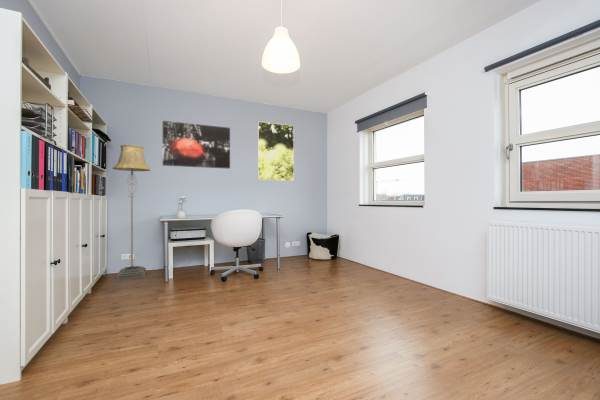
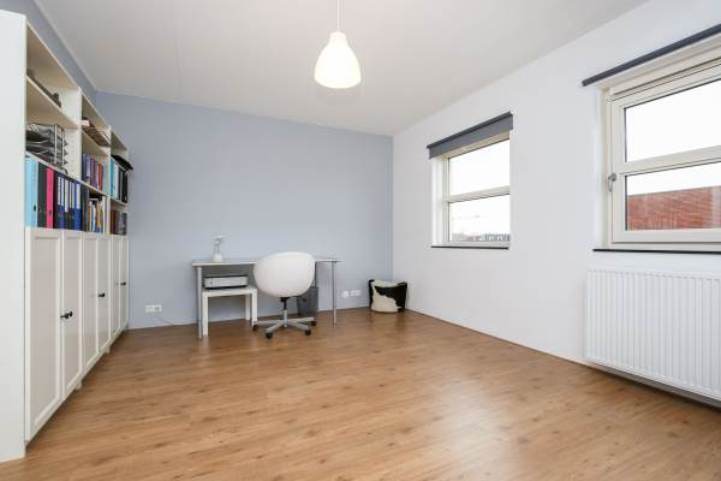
- floor lamp (132, 211)
- wall art (197, 145)
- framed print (276, 152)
